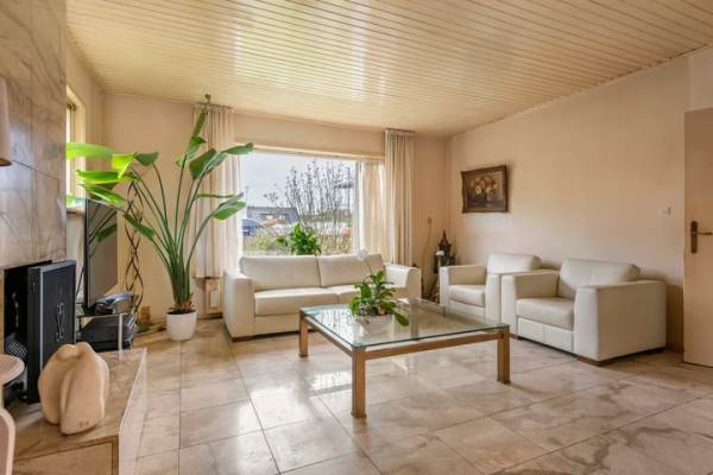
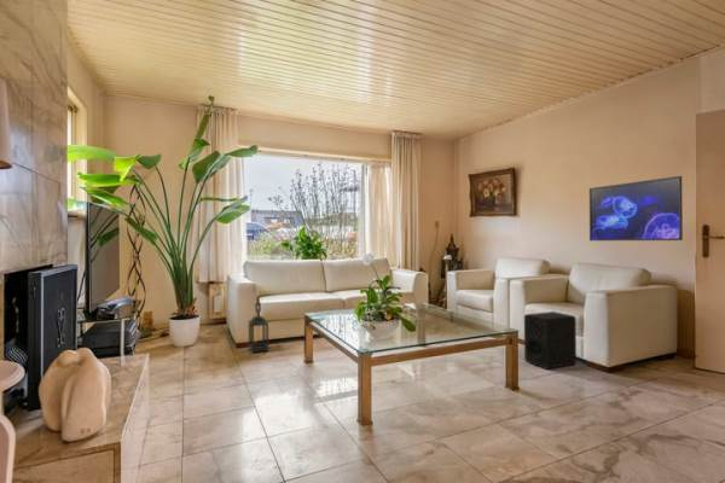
+ speaker (550, 338)
+ lantern (257, 322)
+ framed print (631, 211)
